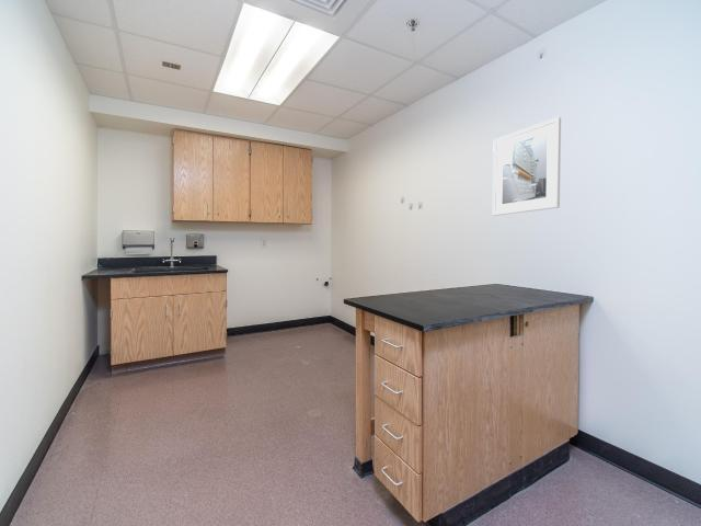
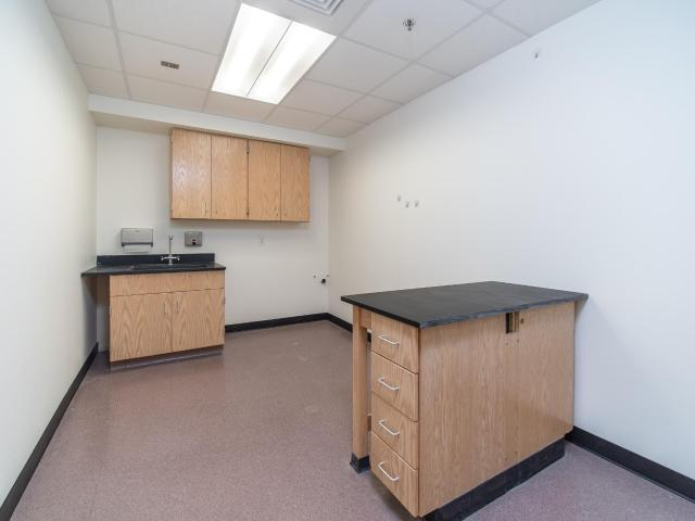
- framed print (524, 170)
